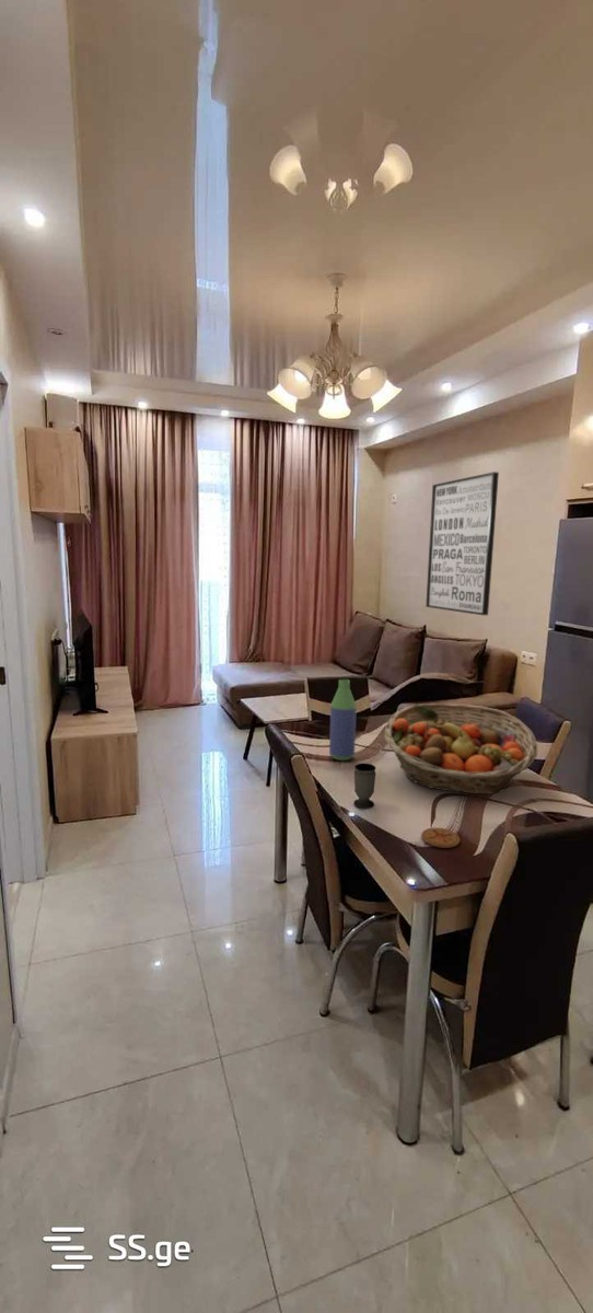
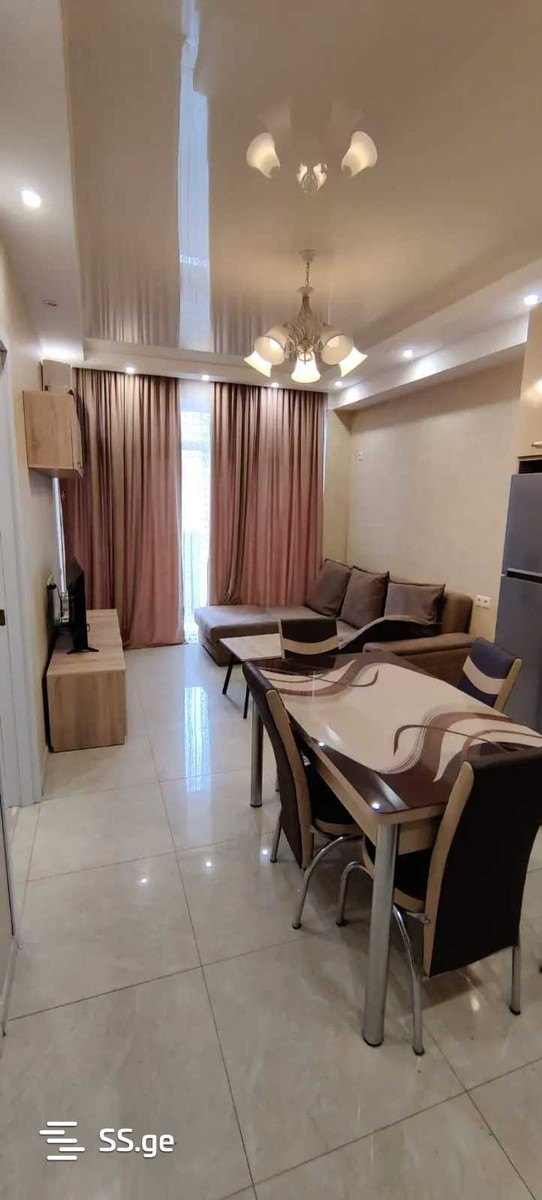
- bottle (342, 719)
- cup (364, 785)
- wall art (458, 546)
- coaster (440, 837)
- fruit basket (457, 746)
